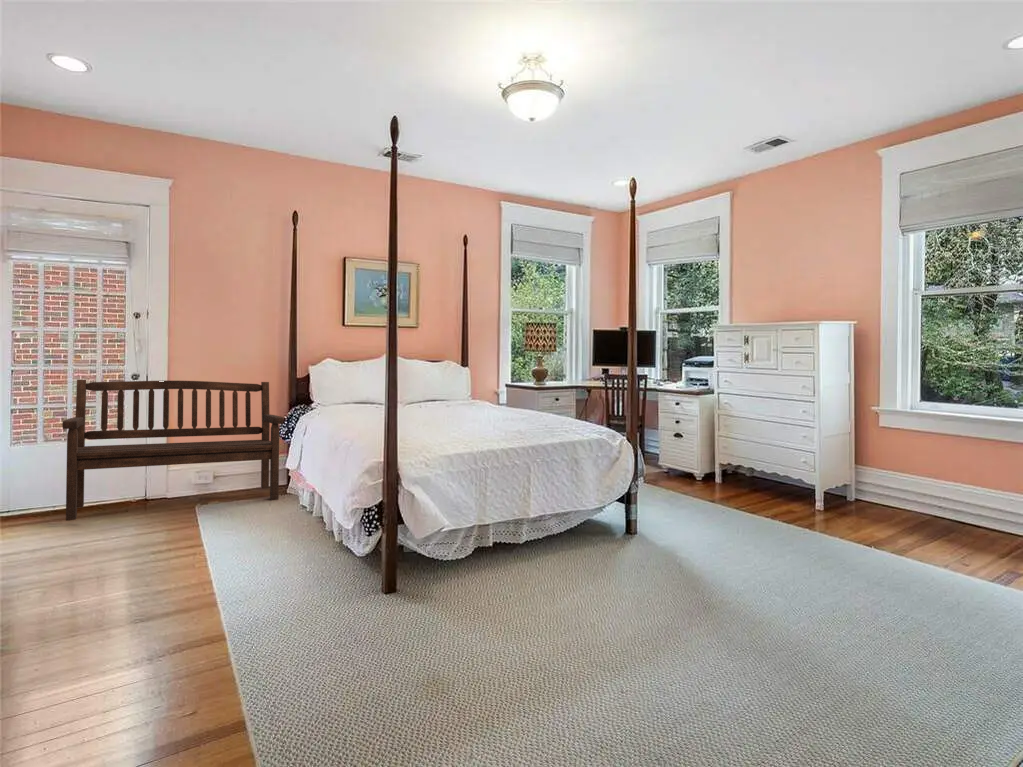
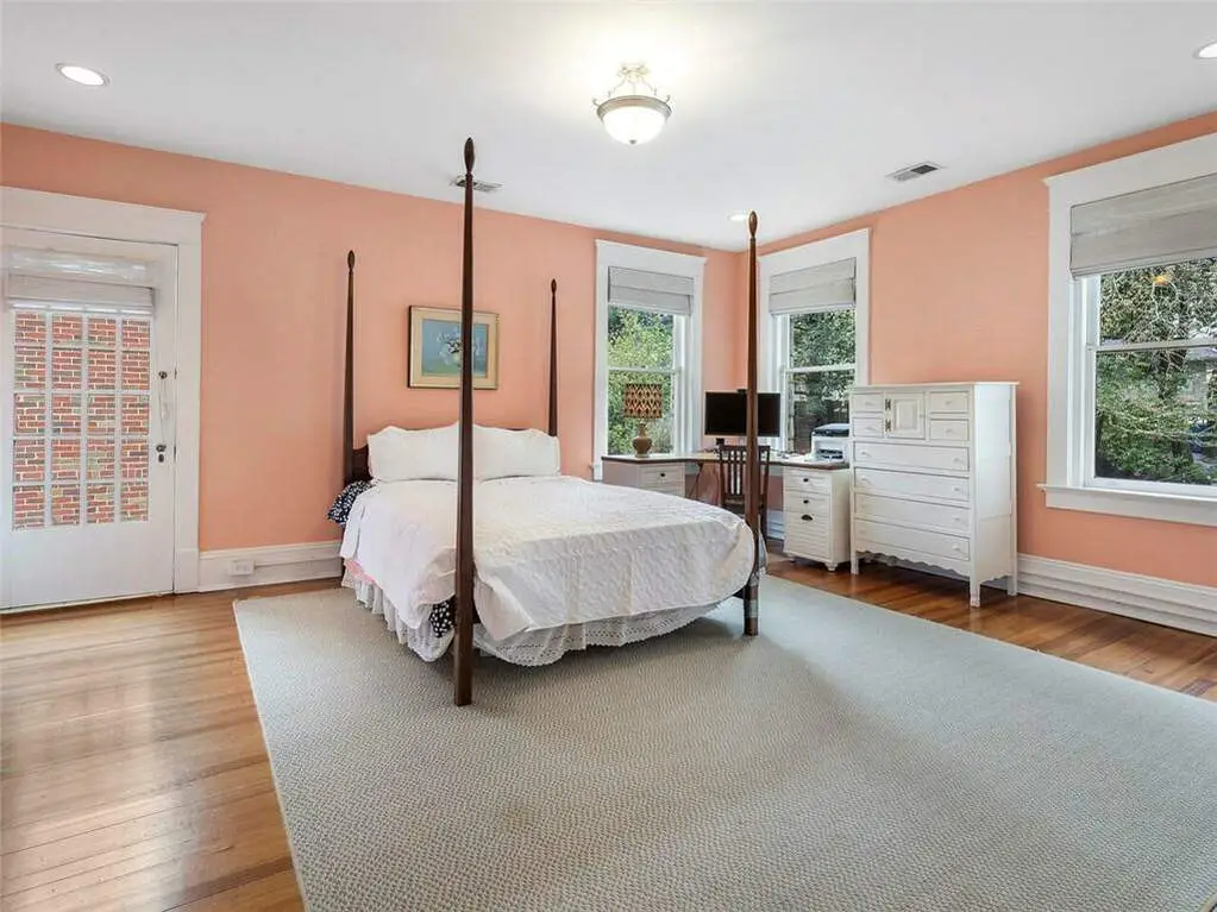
- bench (180, 443)
